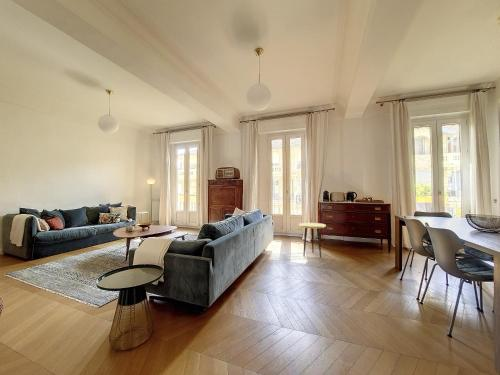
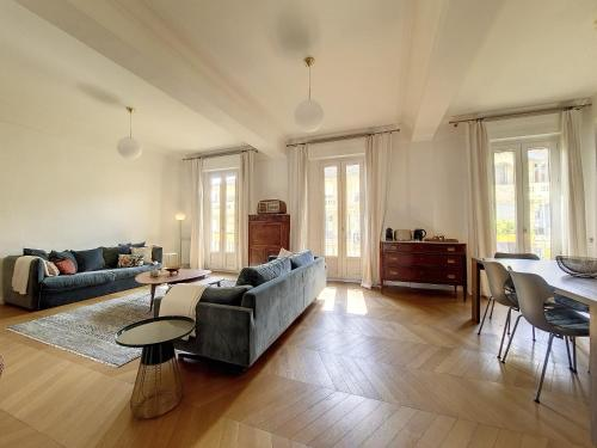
- side table (312, 239)
